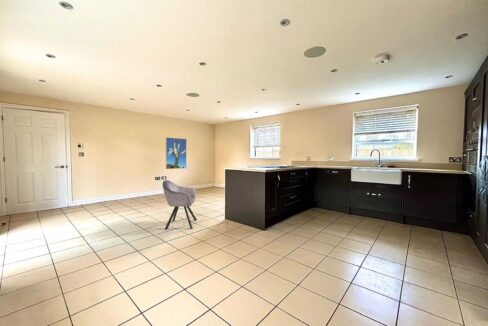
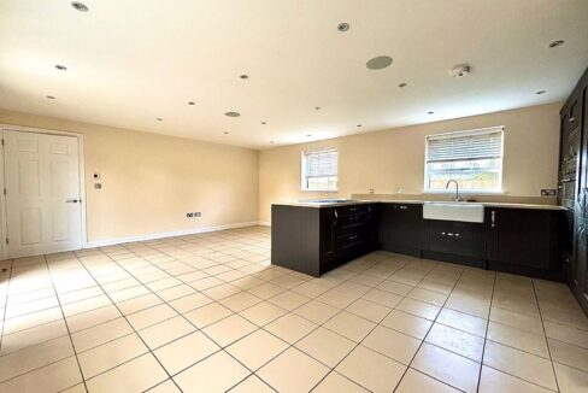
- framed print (176, 153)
- chair (179, 202)
